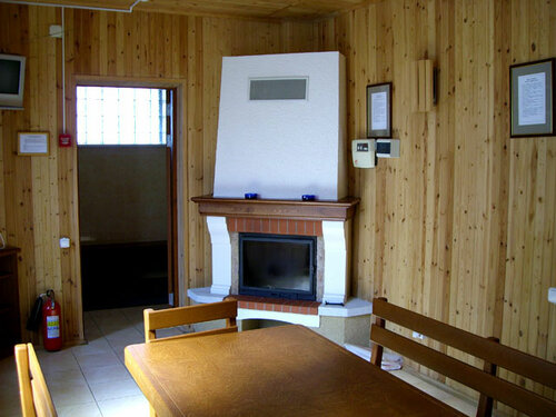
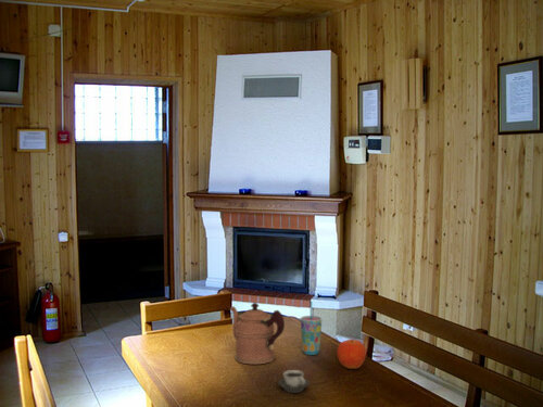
+ cup (293, 381)
+ cup (311, 327)
+ coffeepot (255, 330)
+ fruit (351, 353)
